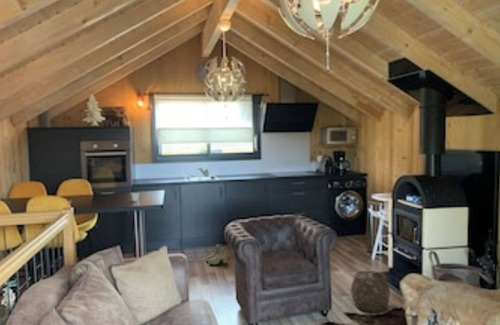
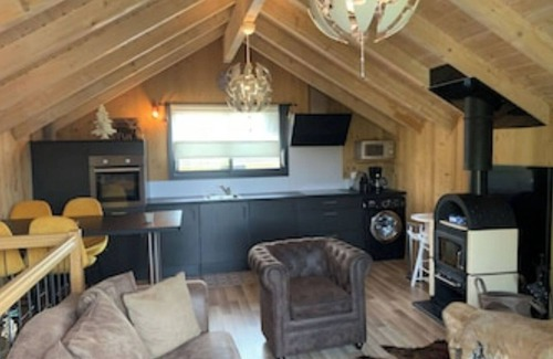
- boots (216, 253)
- woven basket (370, 291)
